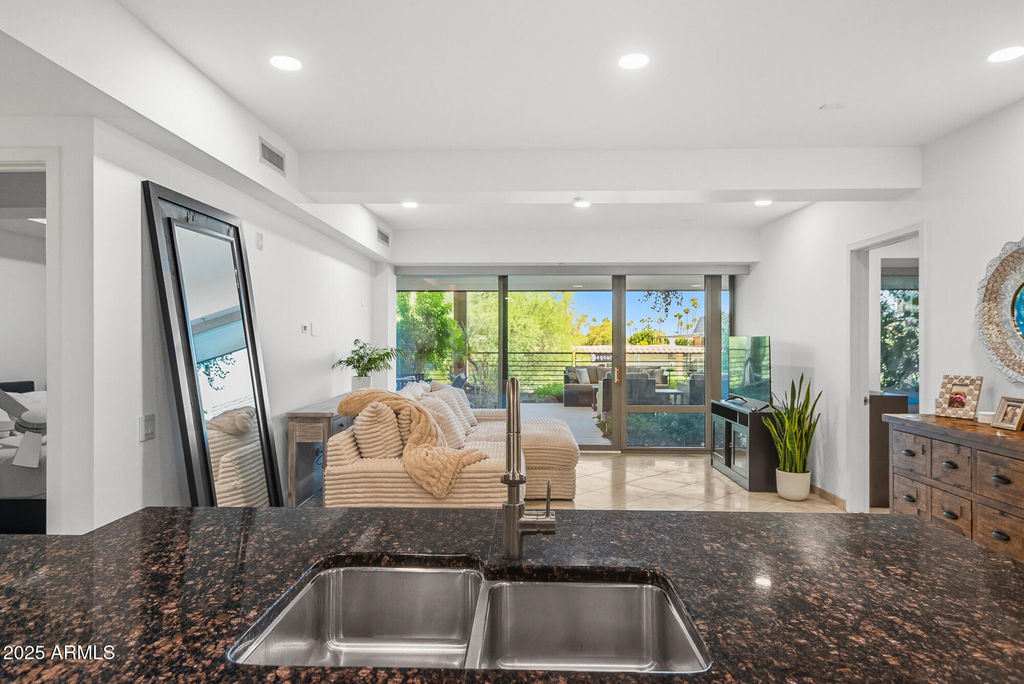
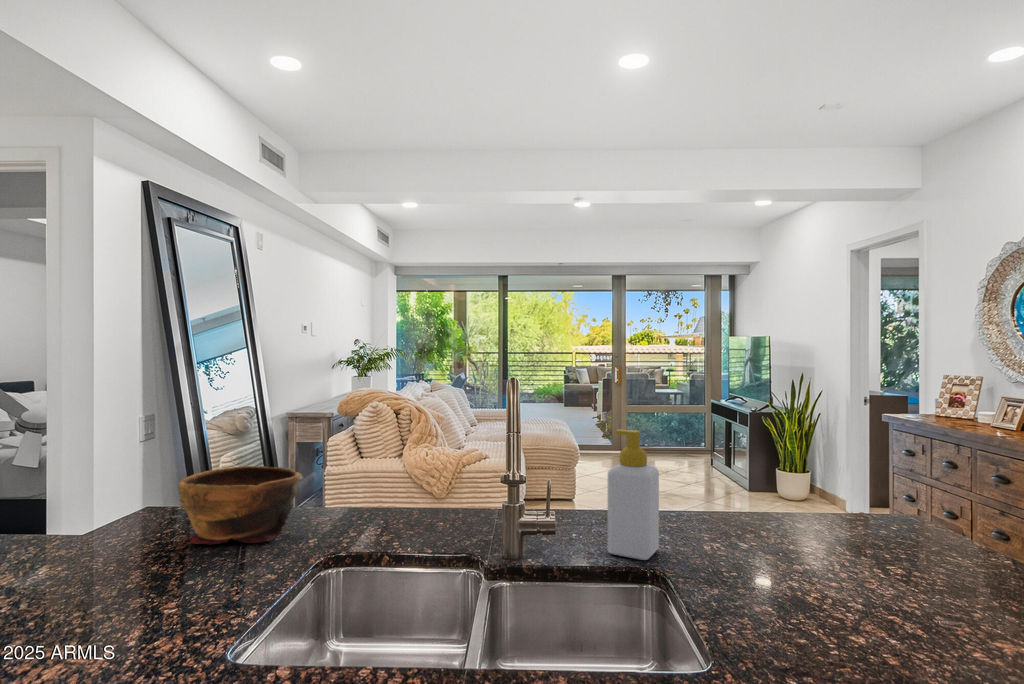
+ soap bottle (633, 491)
+ bowl (241, 502)
